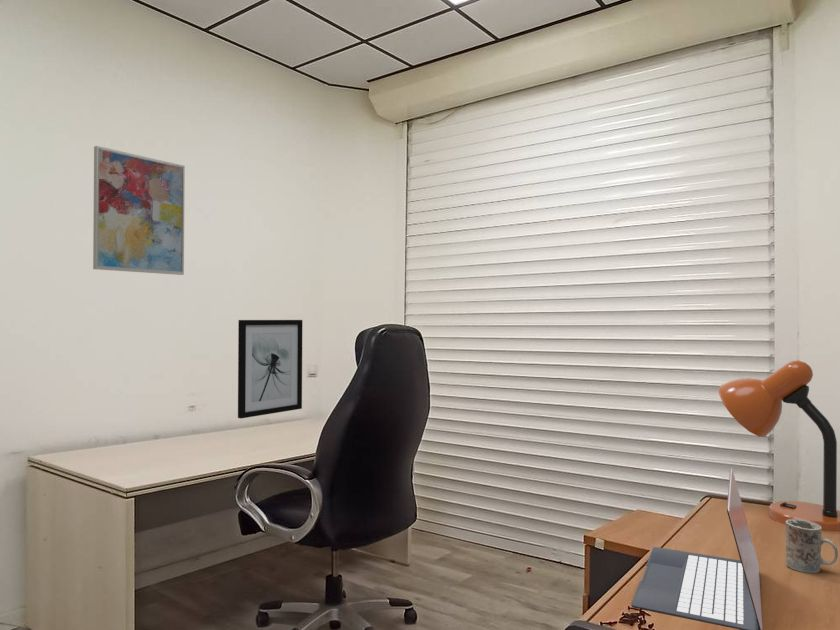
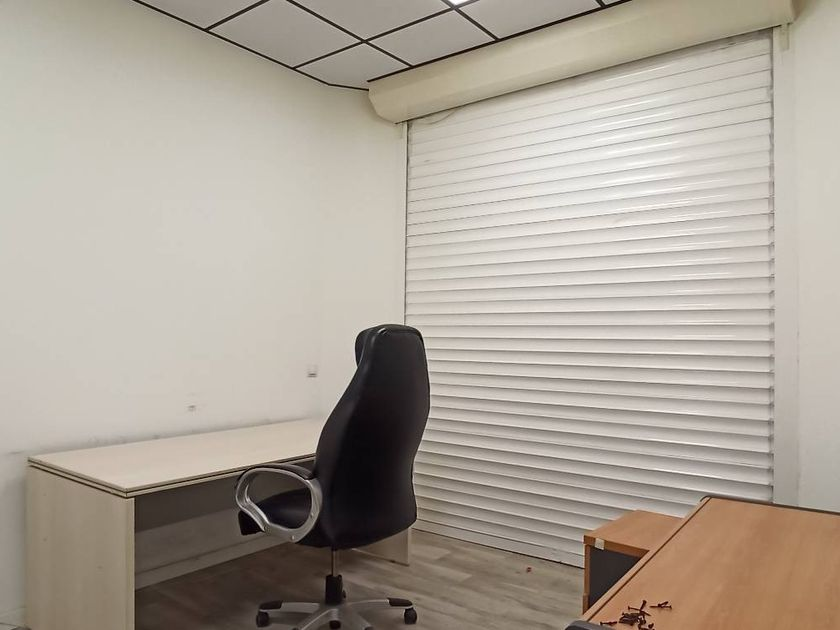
- wall art (271, 366)
- desk lamp (771, 430)
- mug (808, 546)
- laptop (696, 553)
- wall art (141, 214)
